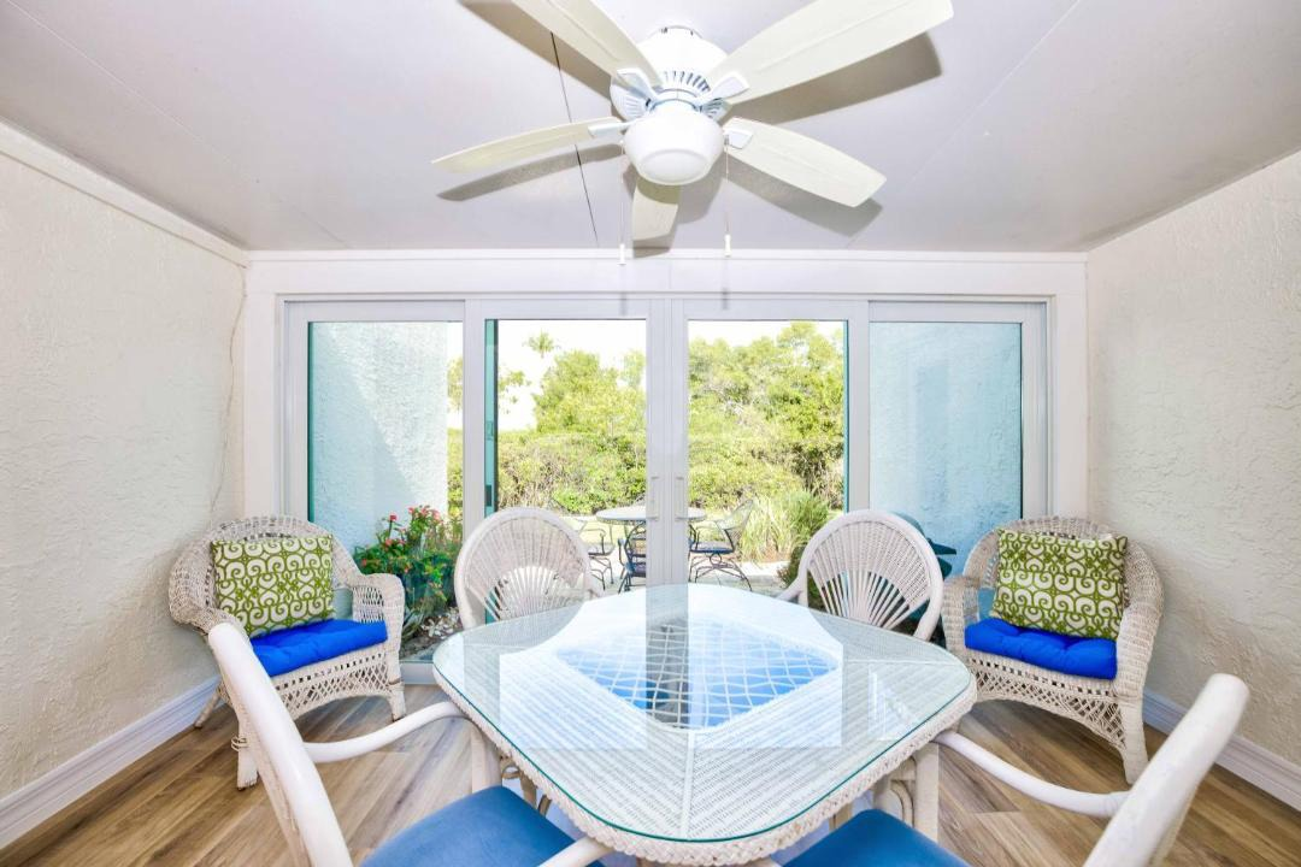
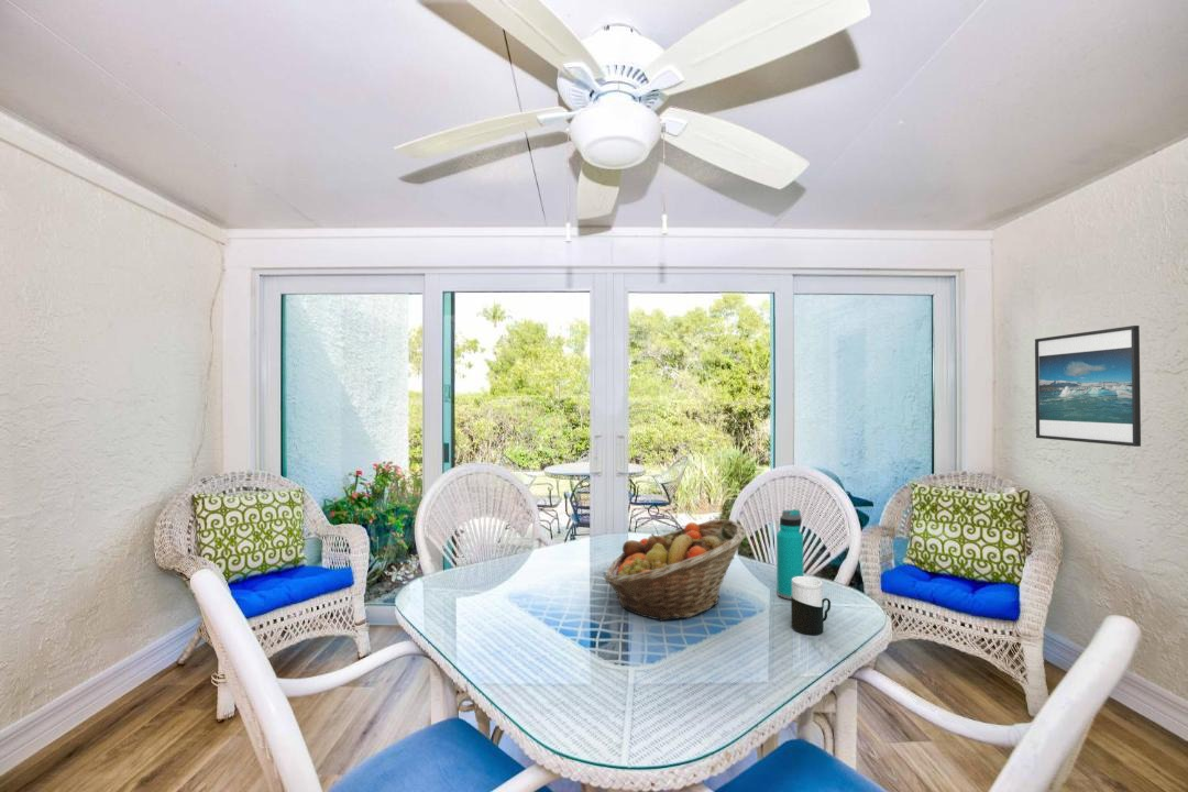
+ water bottle (790, 552)
+ fruit basket (675, 561)
+ cup (812, 603)
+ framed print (1082, 387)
